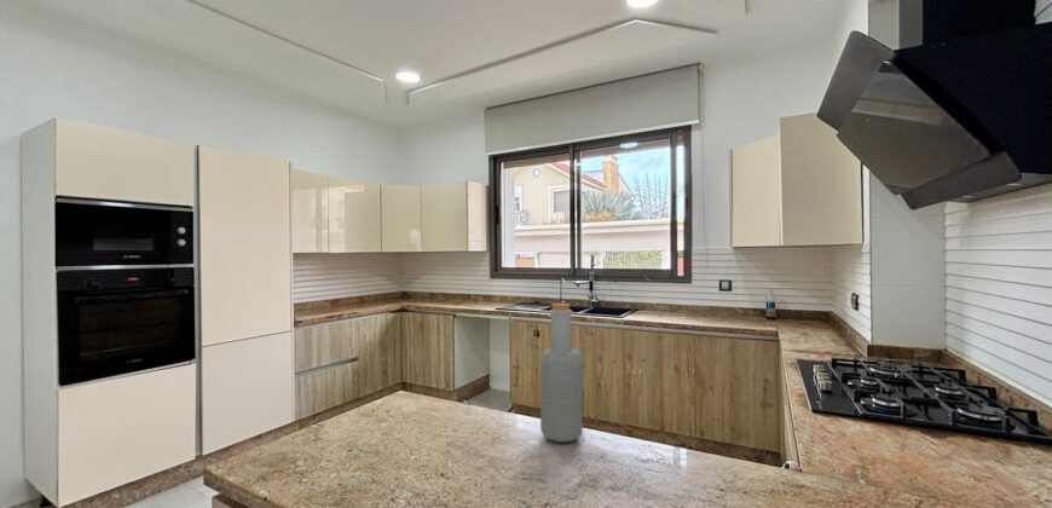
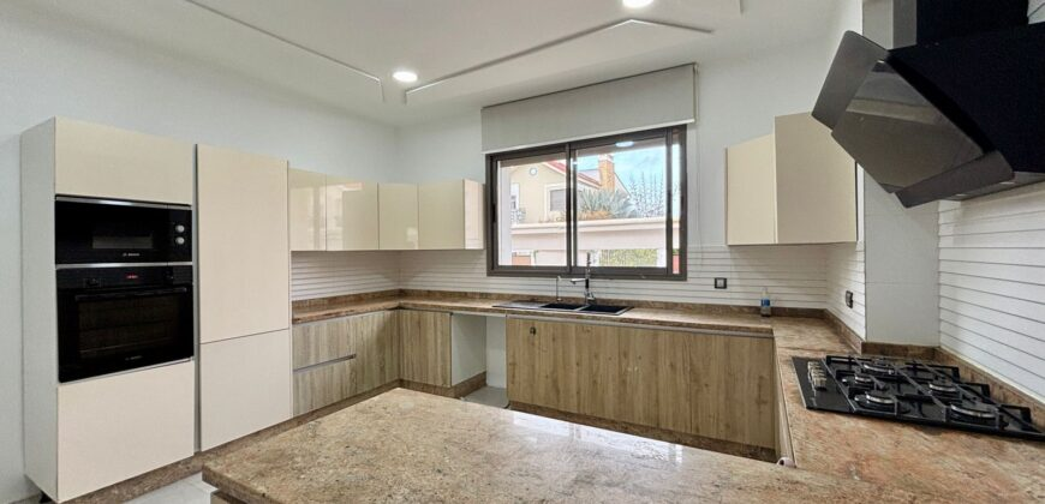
- bottle (561, 370)
